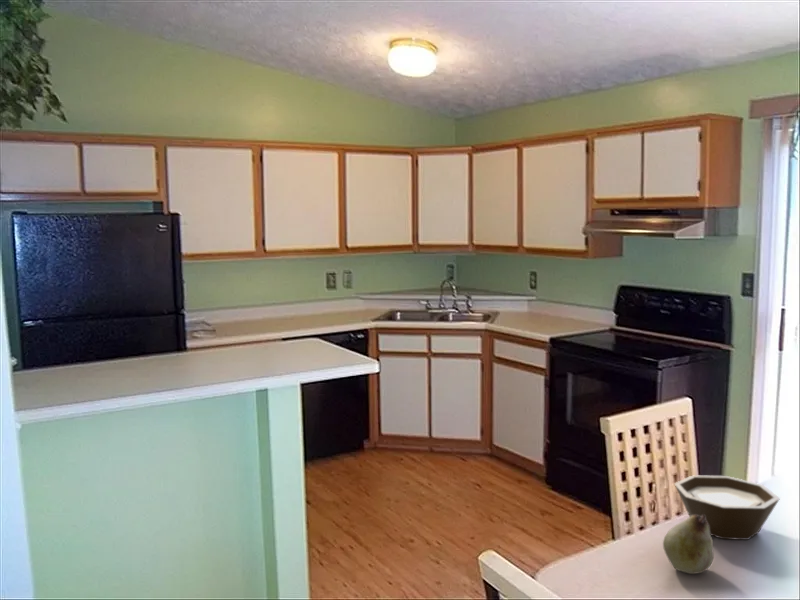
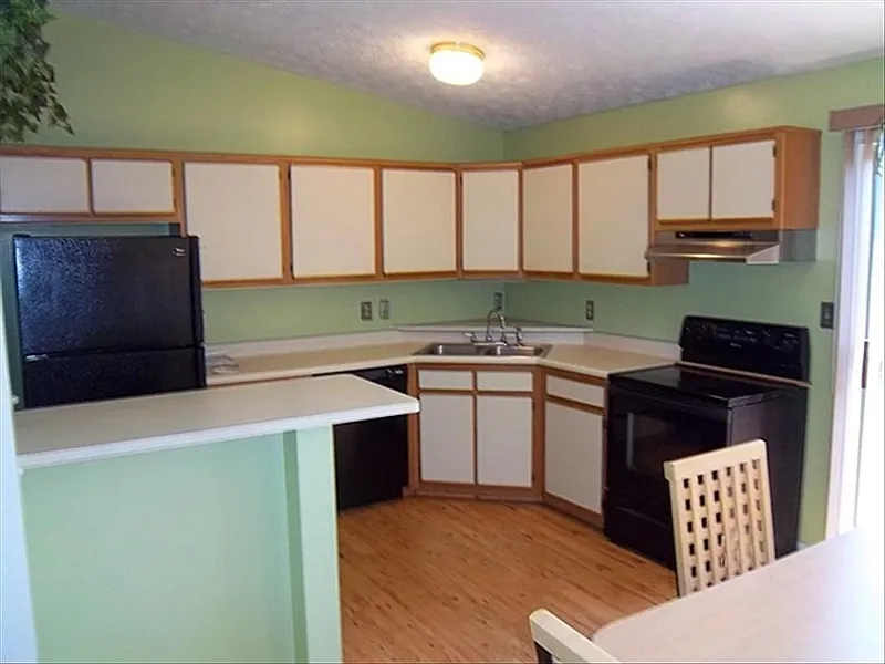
- bowl (725, 509)
- fruit (688, 540)
